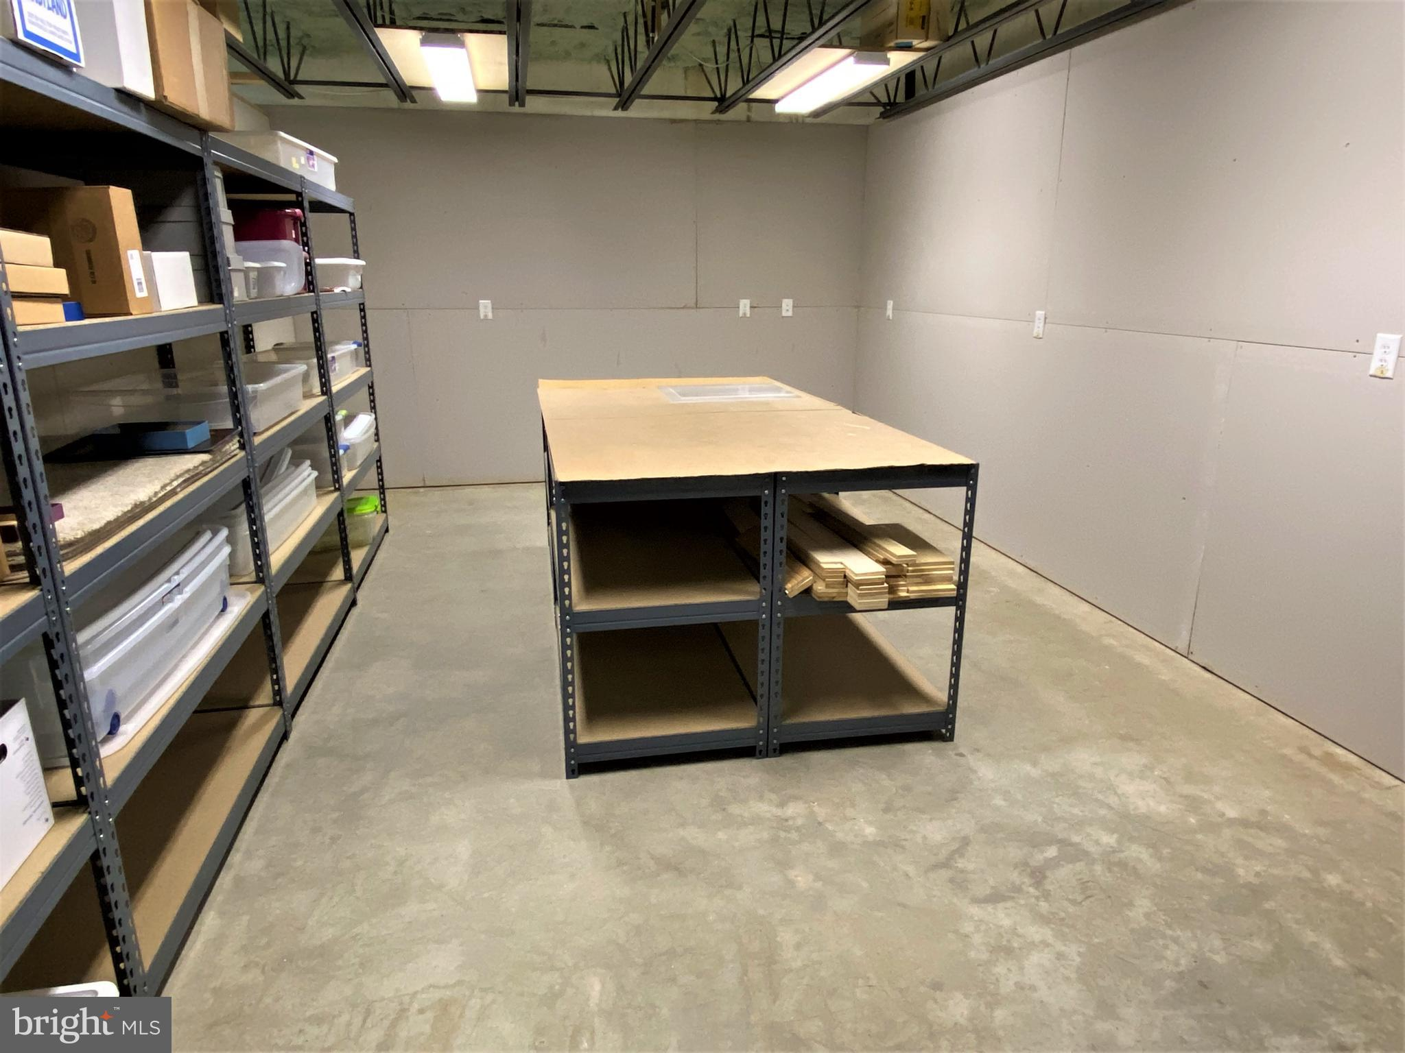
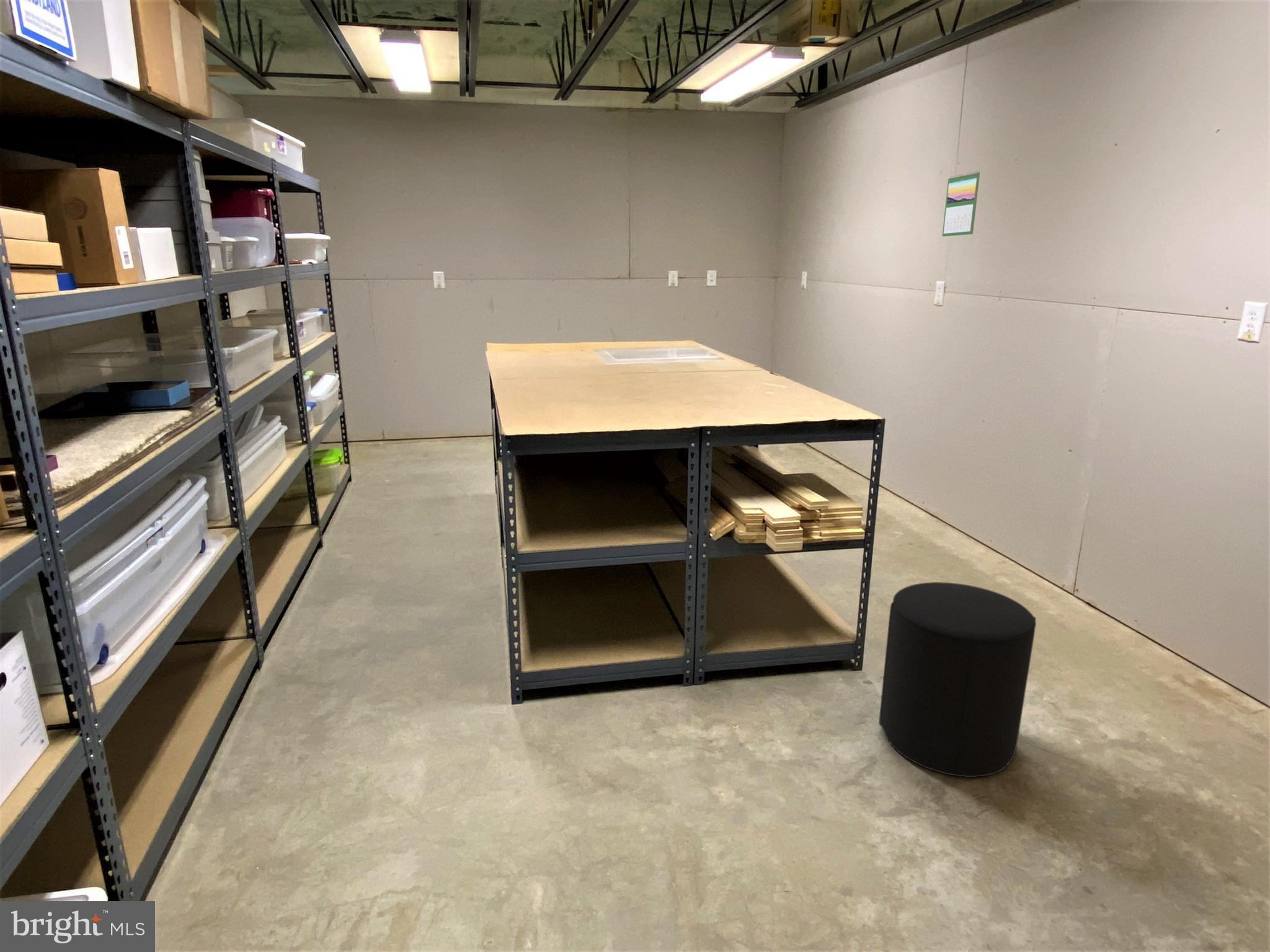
+ calendar (960, 204)
+ stool (954, 672)
